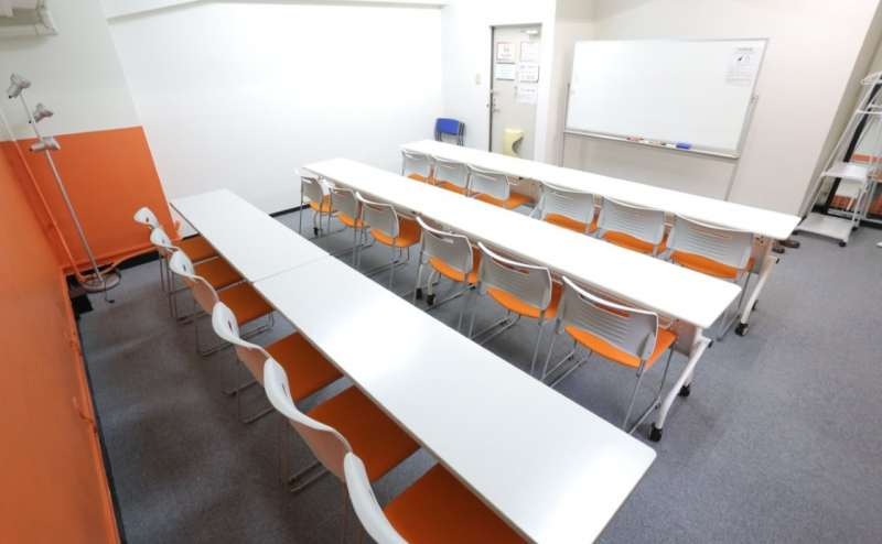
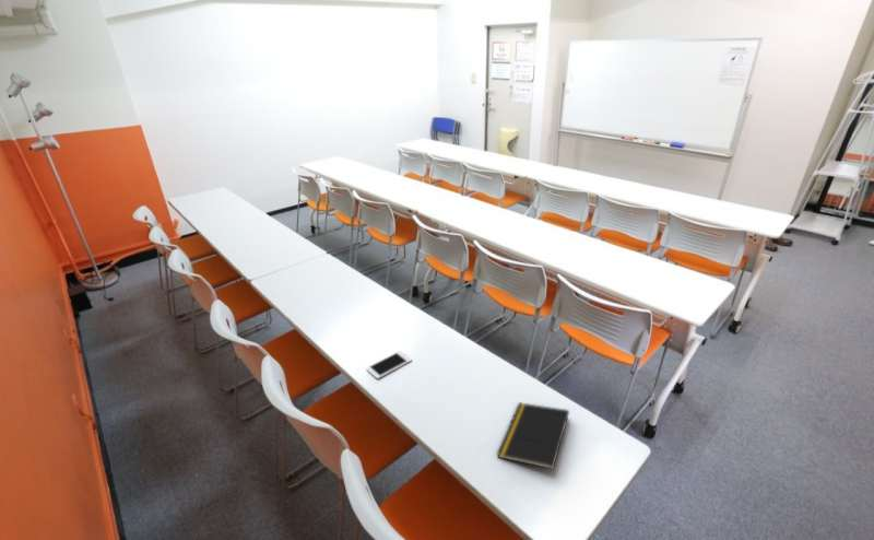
+ notepad (534, 432)
+ cell phone (389, 364)
